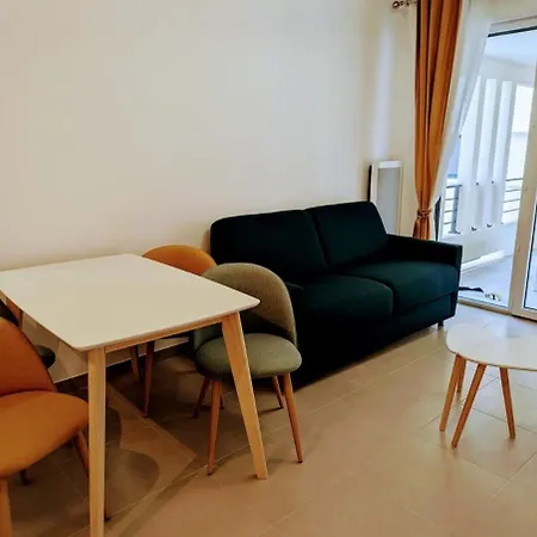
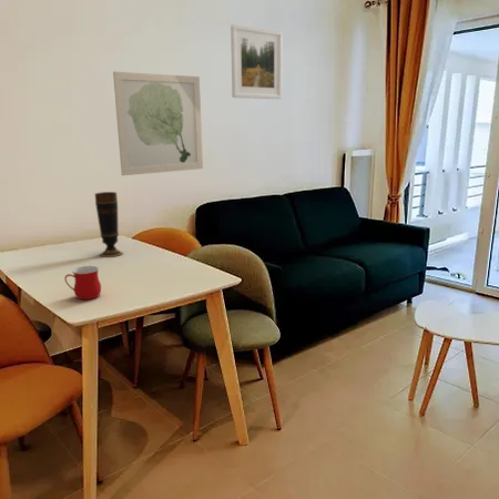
+ mug (83, 283)
+ vase (108, 224)
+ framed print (257, 63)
+ wall art (161, 124)
